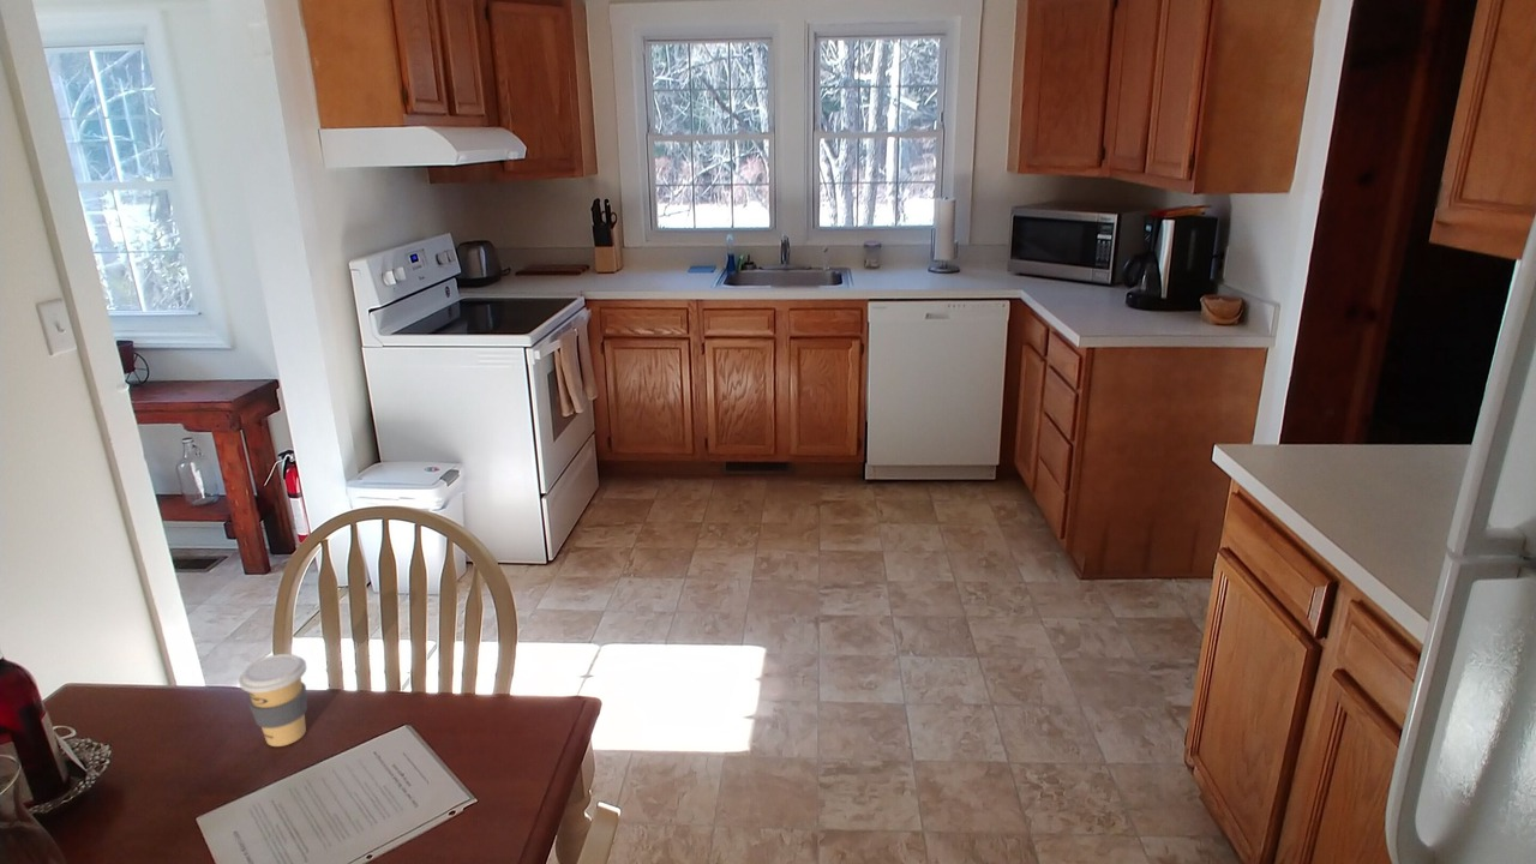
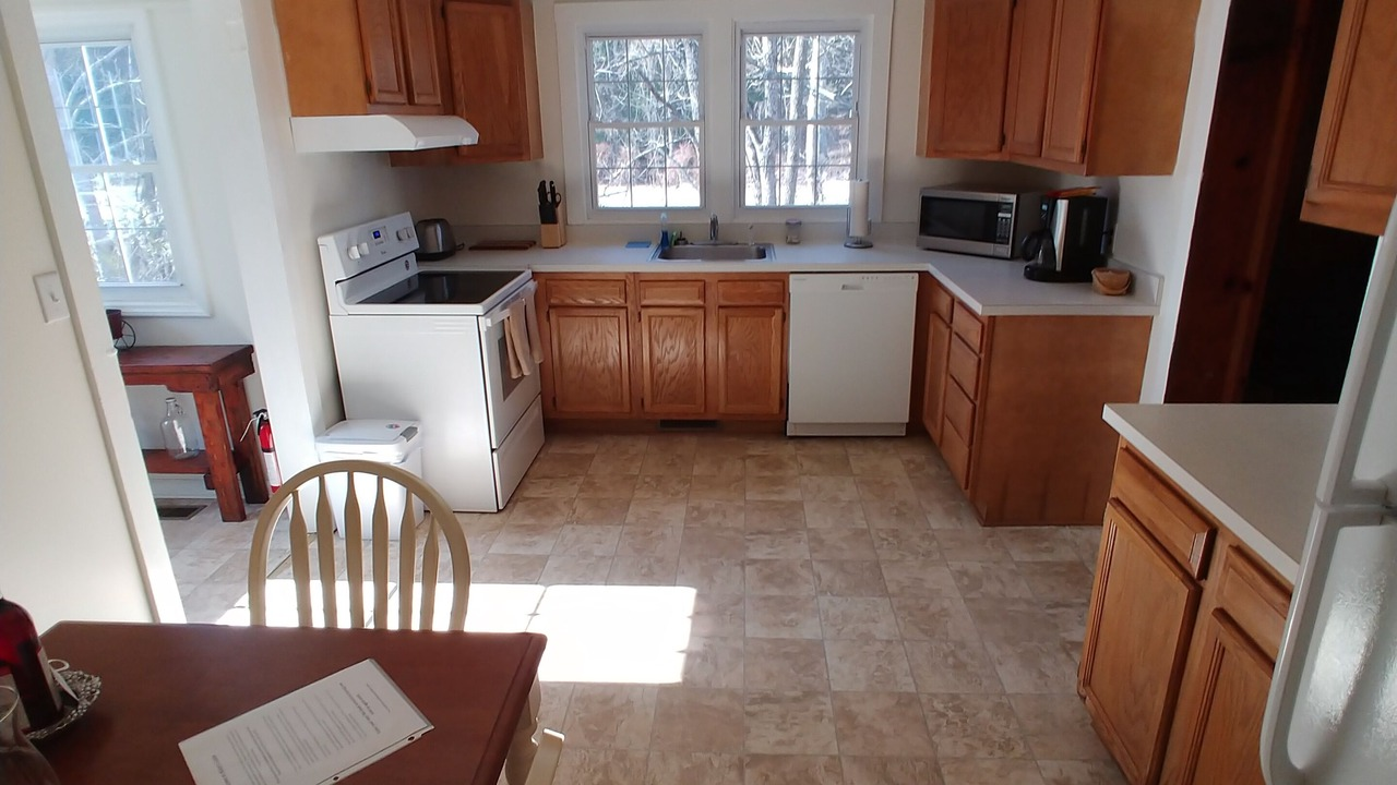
- coffee cup (278, 701)
